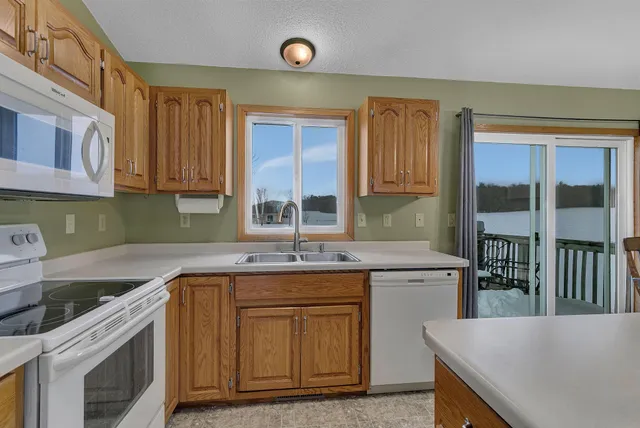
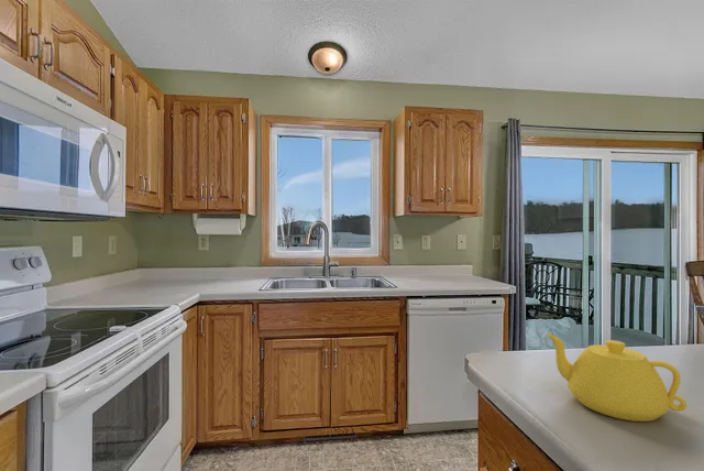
+ teapot (608, 371)
